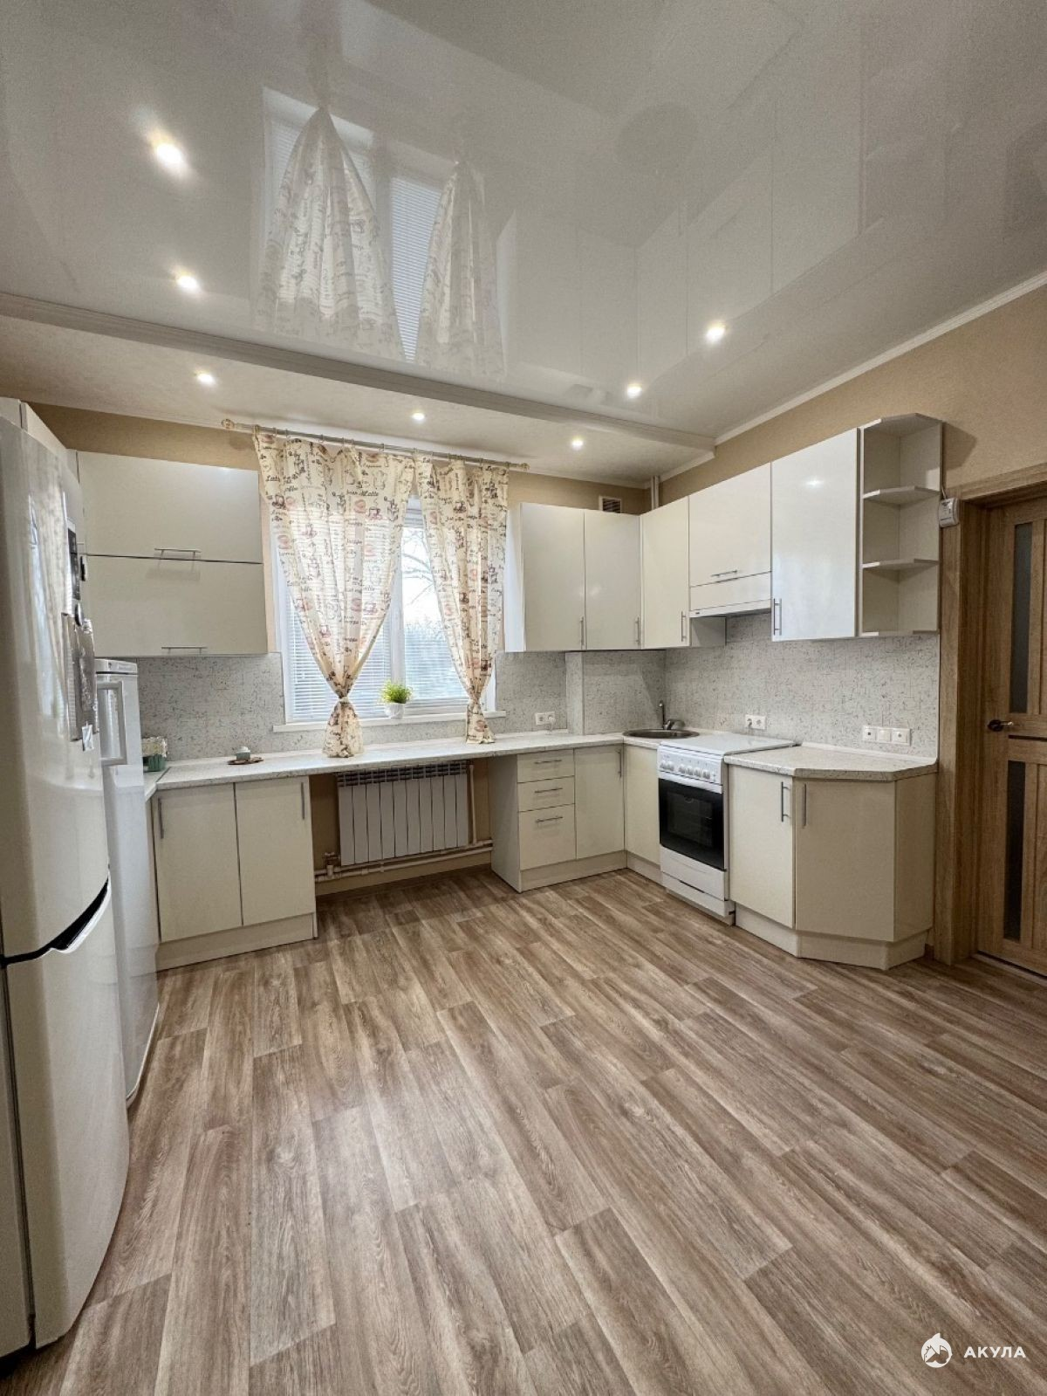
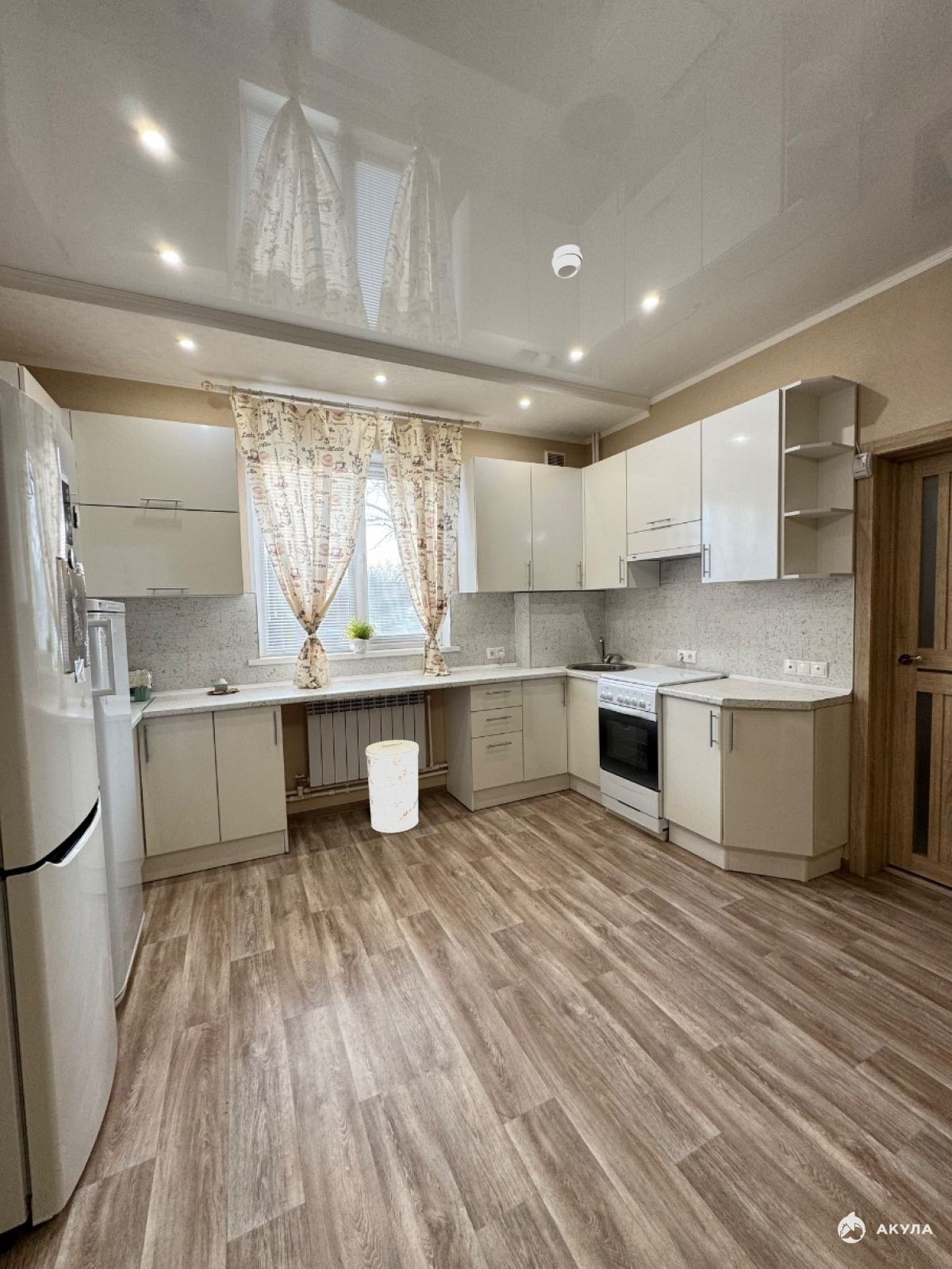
+ trash can (393, 783)
+ smoke detector (566, 262)
